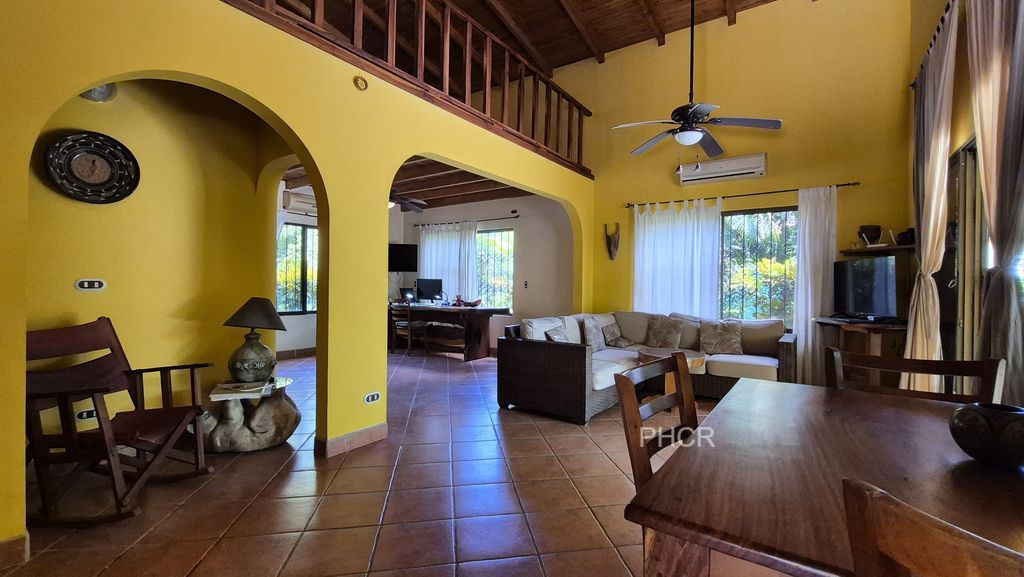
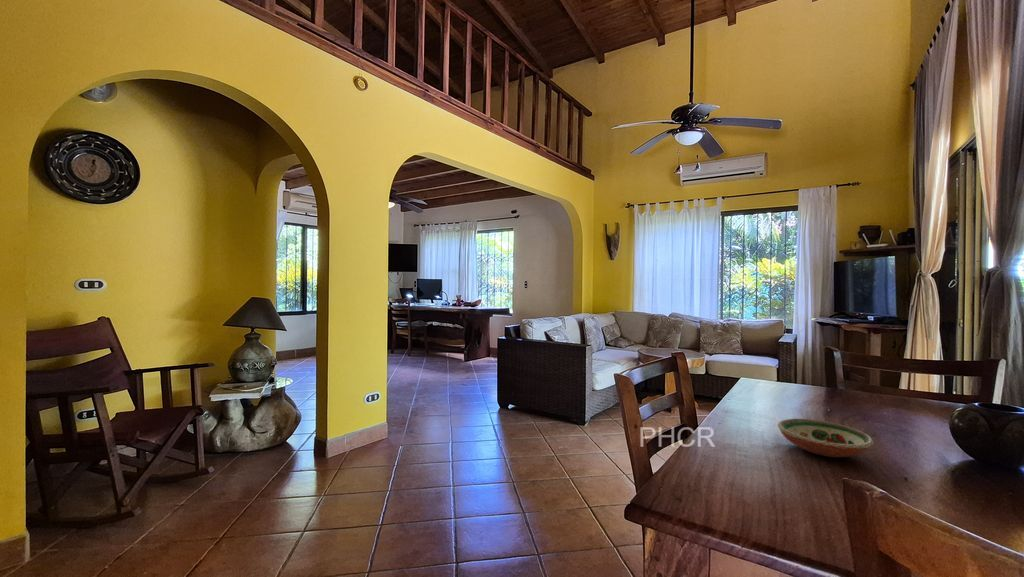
+ decorative bowl (822, 440)
